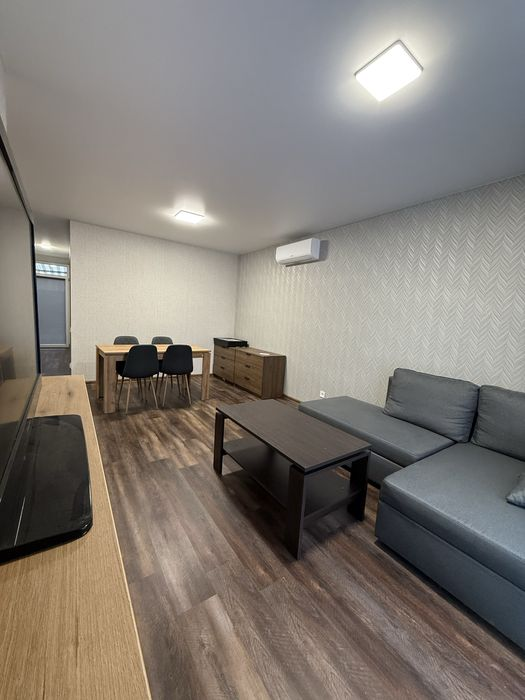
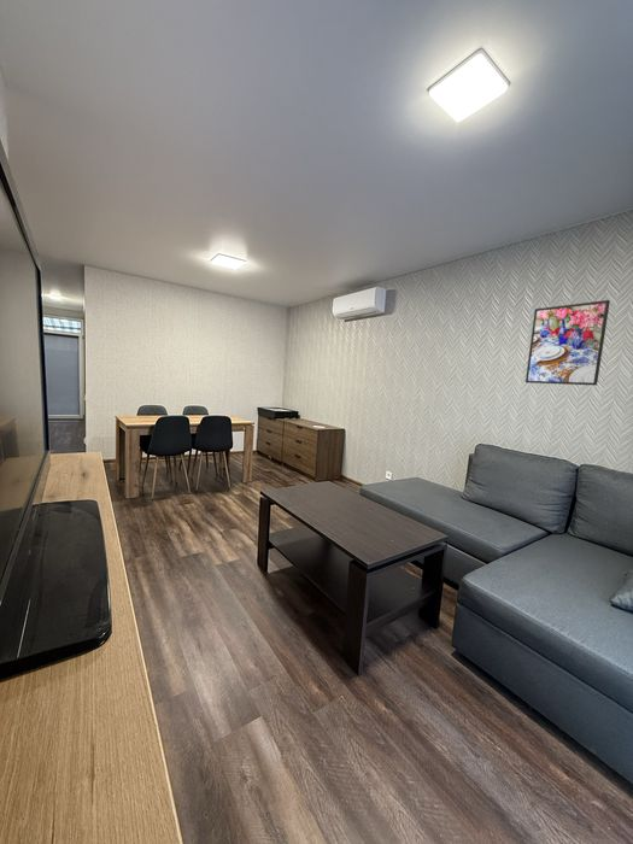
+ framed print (563, 345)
